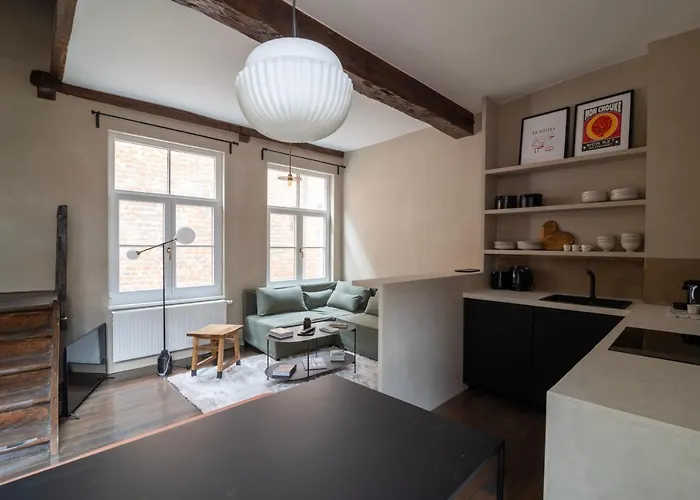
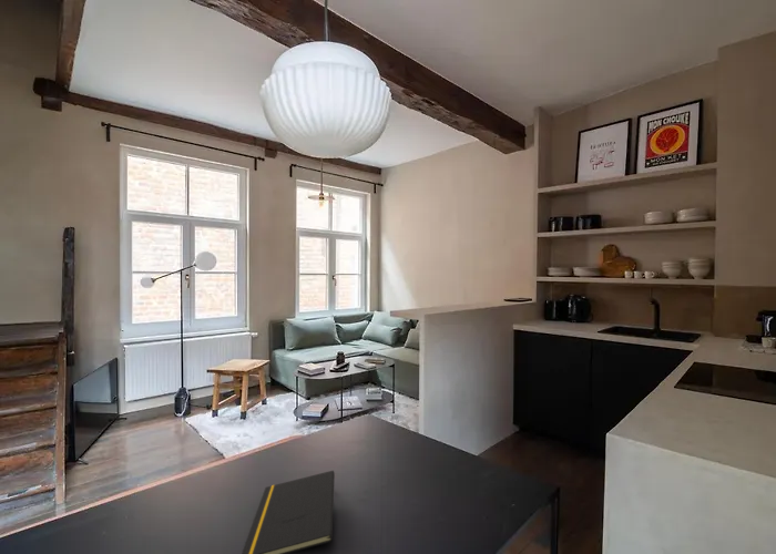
+ notepad (294, 511)
